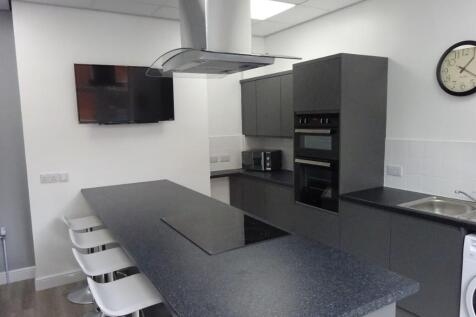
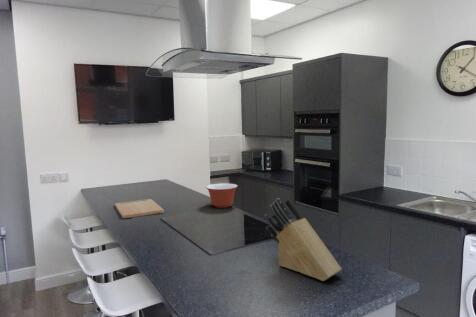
+ mixing bowl (222, 196)
+ cutting board (138, 207)
+ knife block (300, 234)
